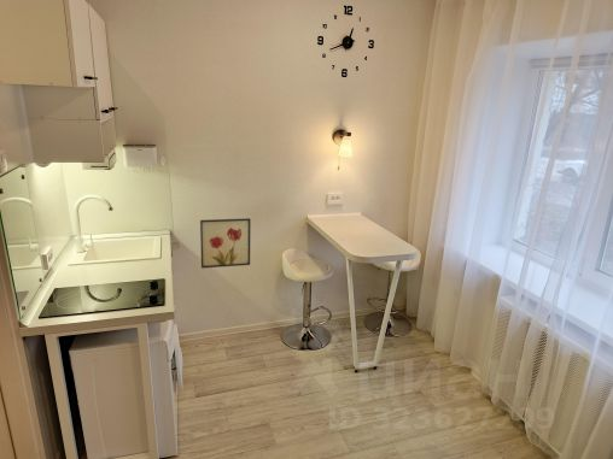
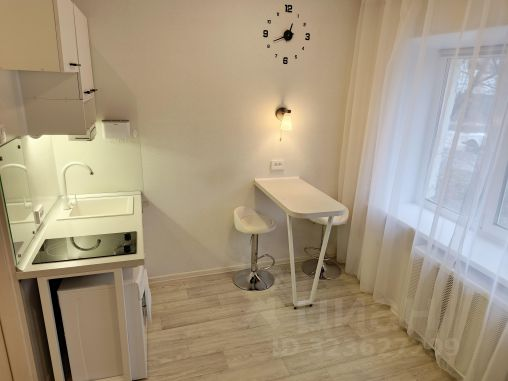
- wall art (226, 242)
